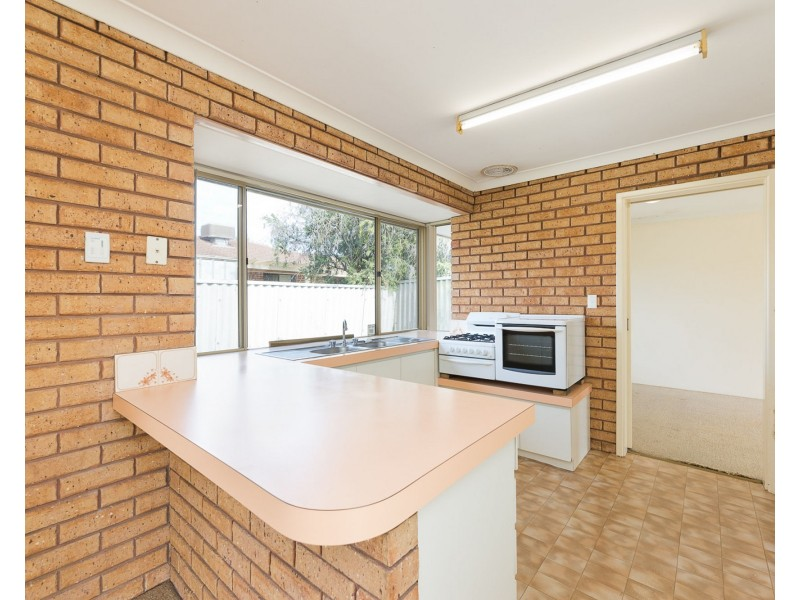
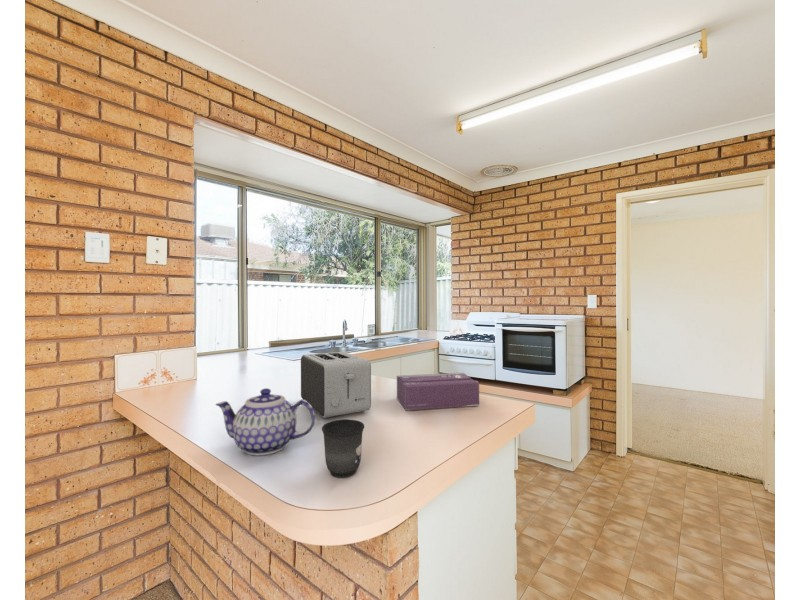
+ teapot (265, 417)
+ tissue box (436, 389)
+ toaster (335, 382)
+ mug (346, 445)
